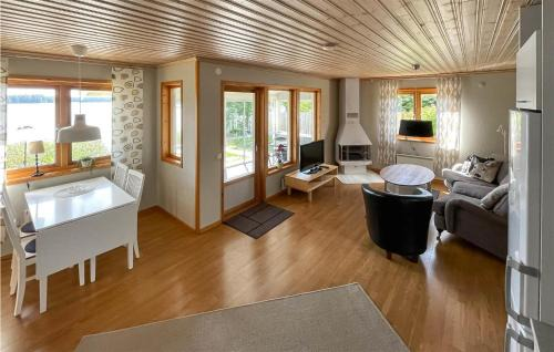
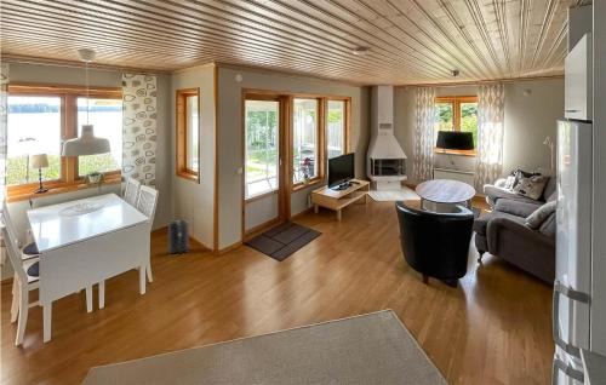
+ backpack (181, 235)
